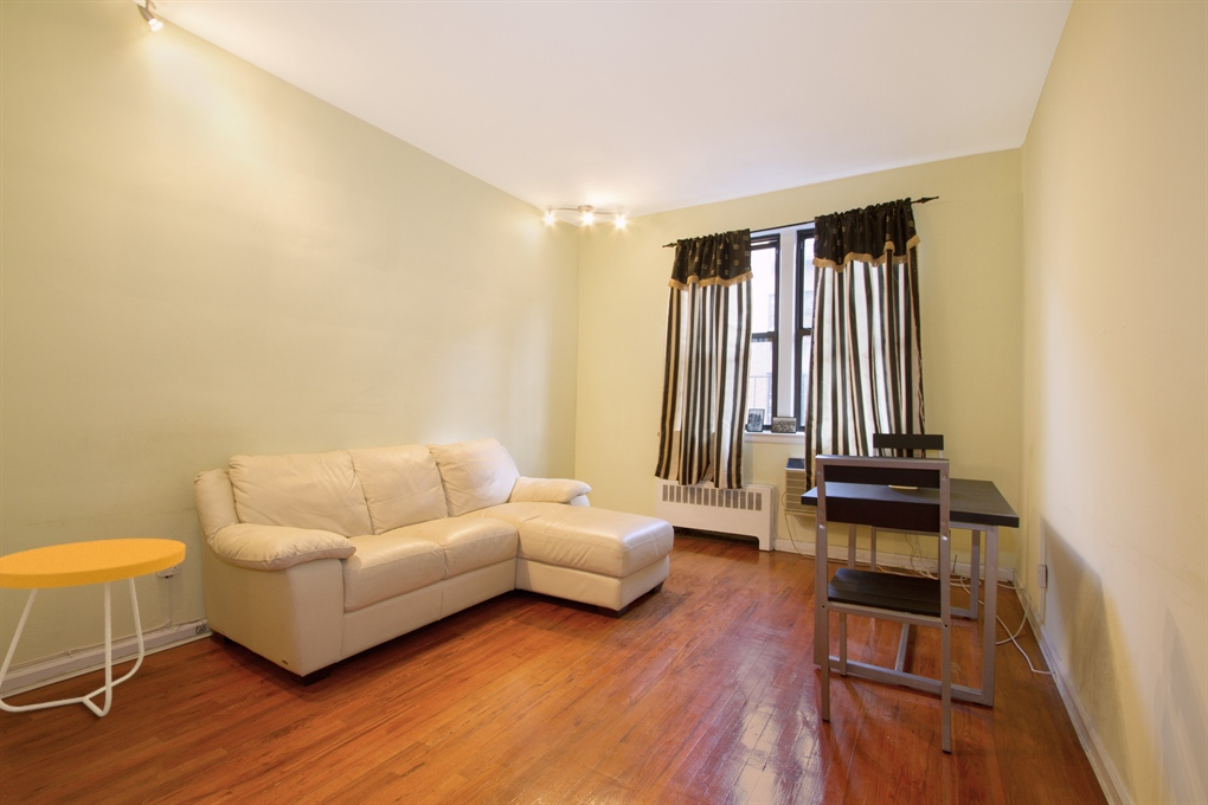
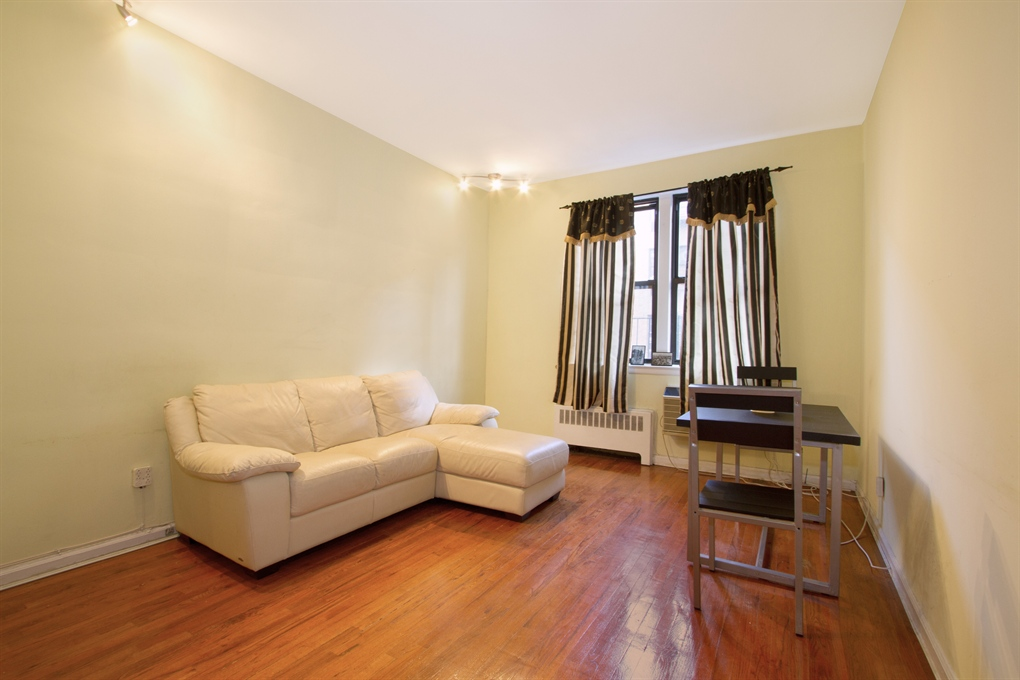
- side table (105, 626)
